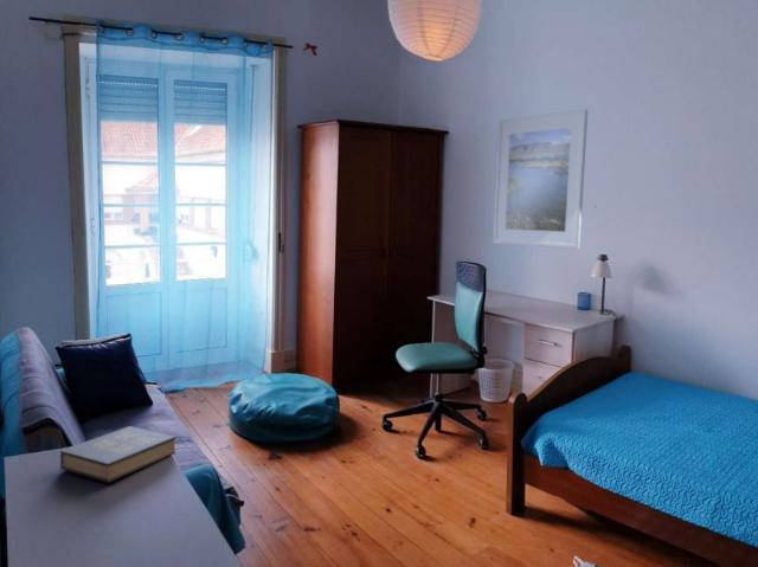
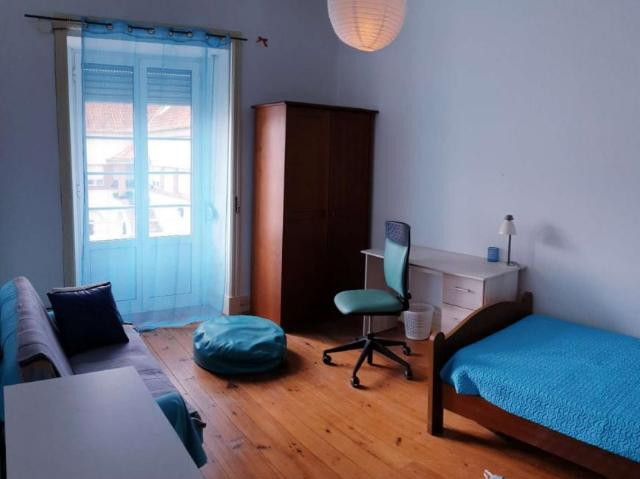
- hardback book (120, 452)
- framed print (537, 181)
